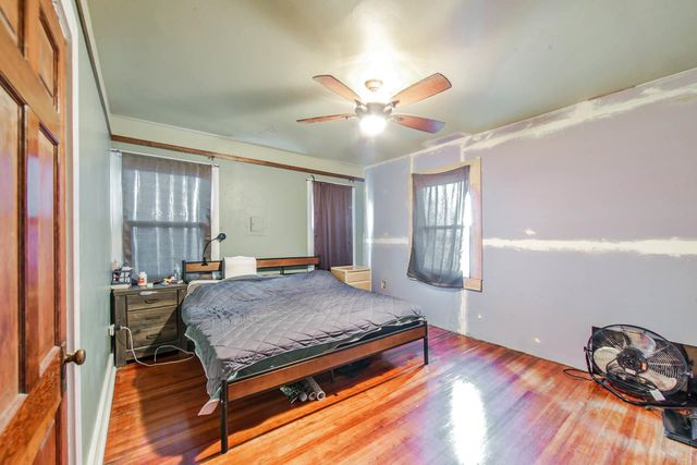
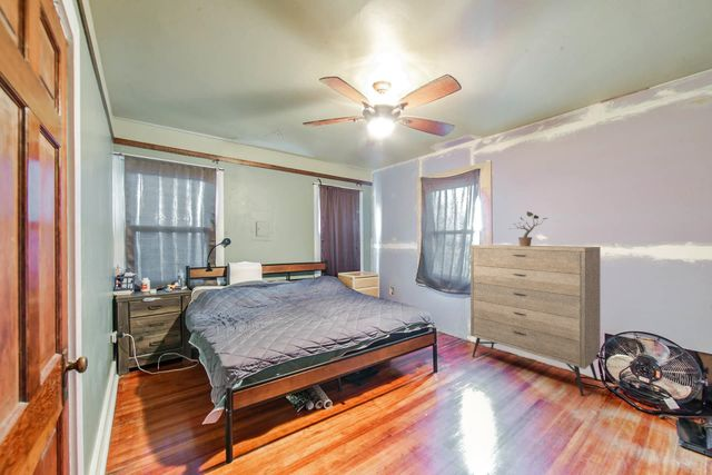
+ dresser (528, 306)
+ potted plant (526, 228)
